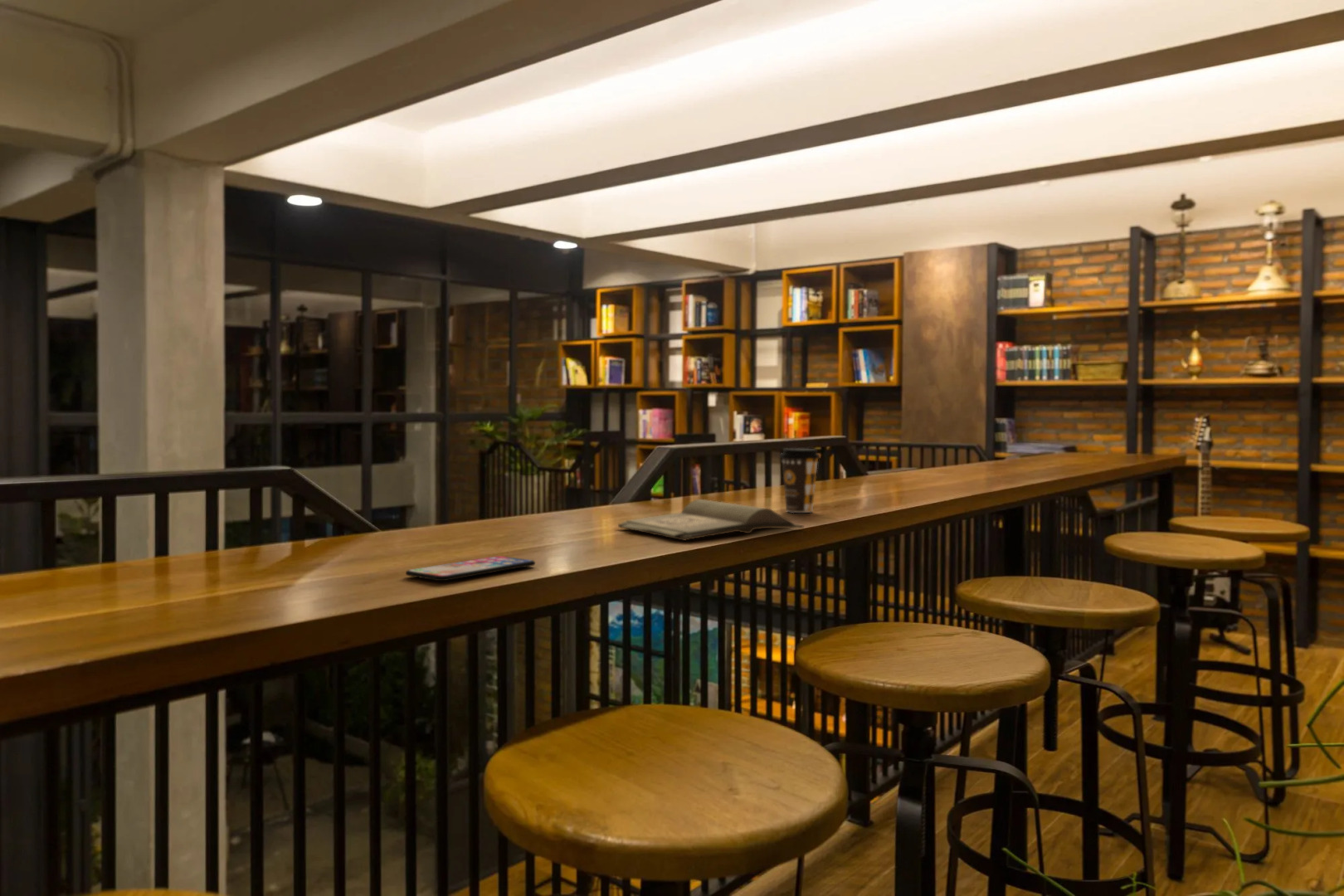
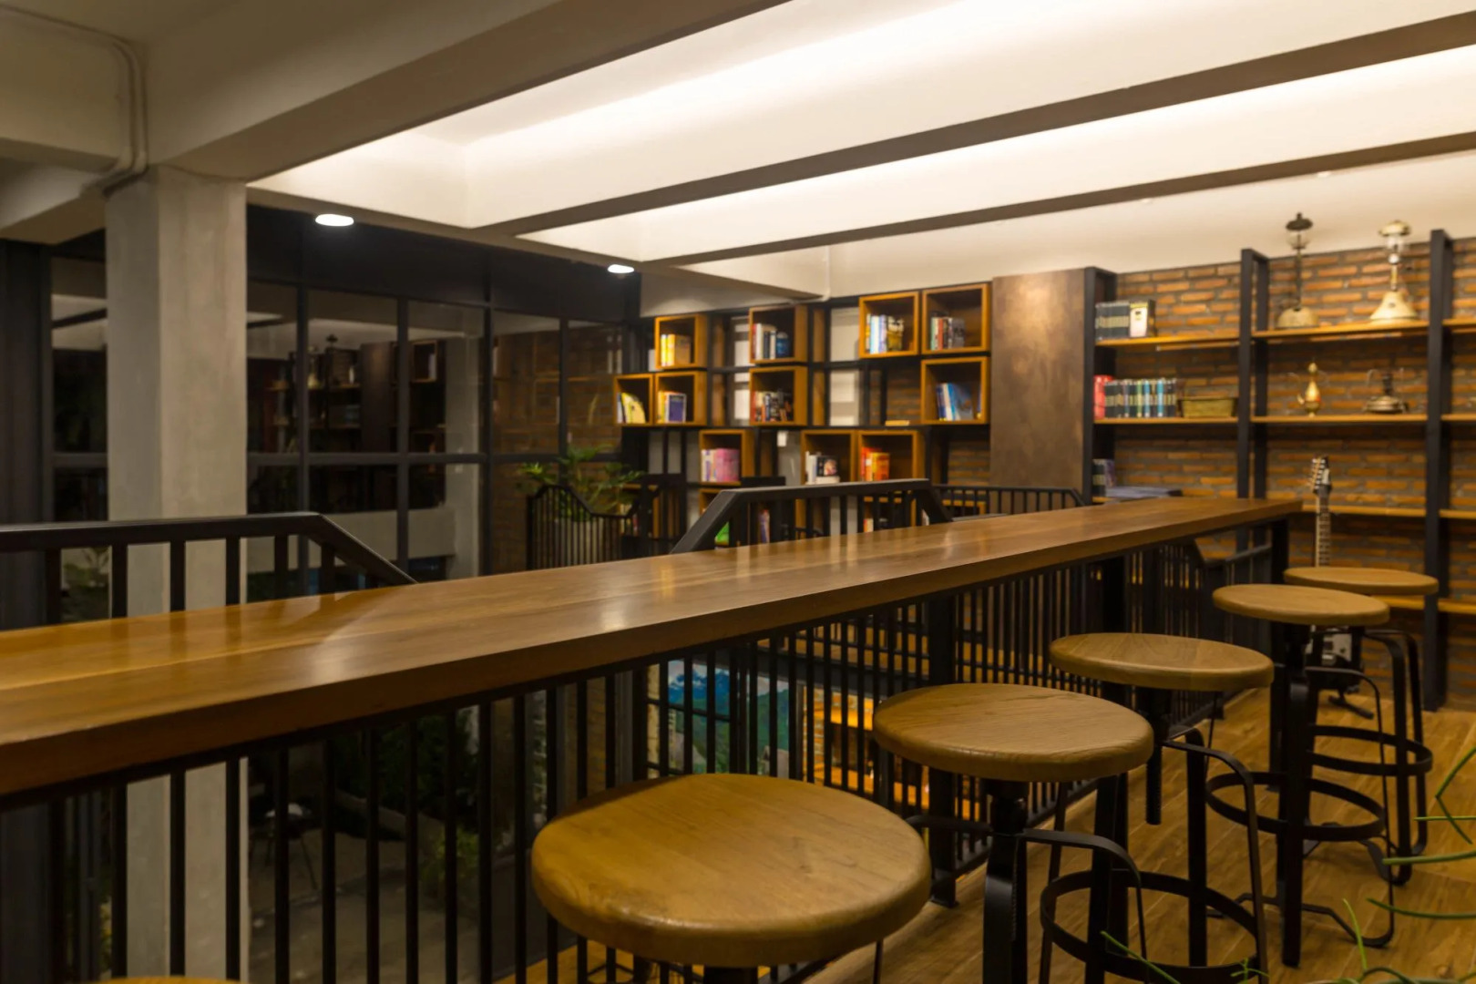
- hardback book (708, 517)
- coffee cup (799, 480)
- smartphone (472, 567)
